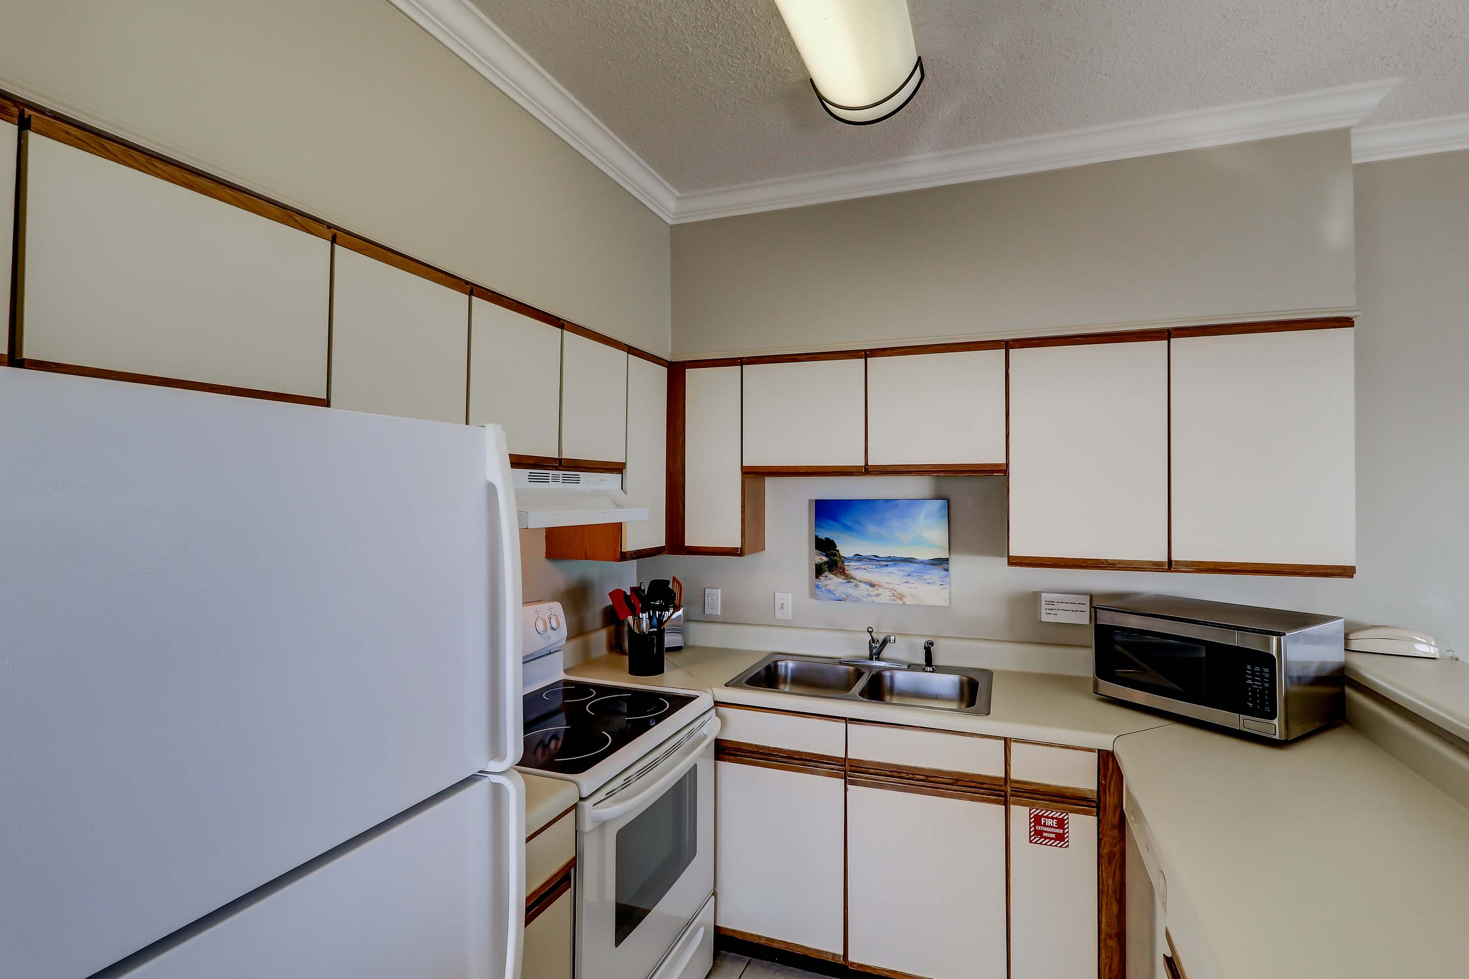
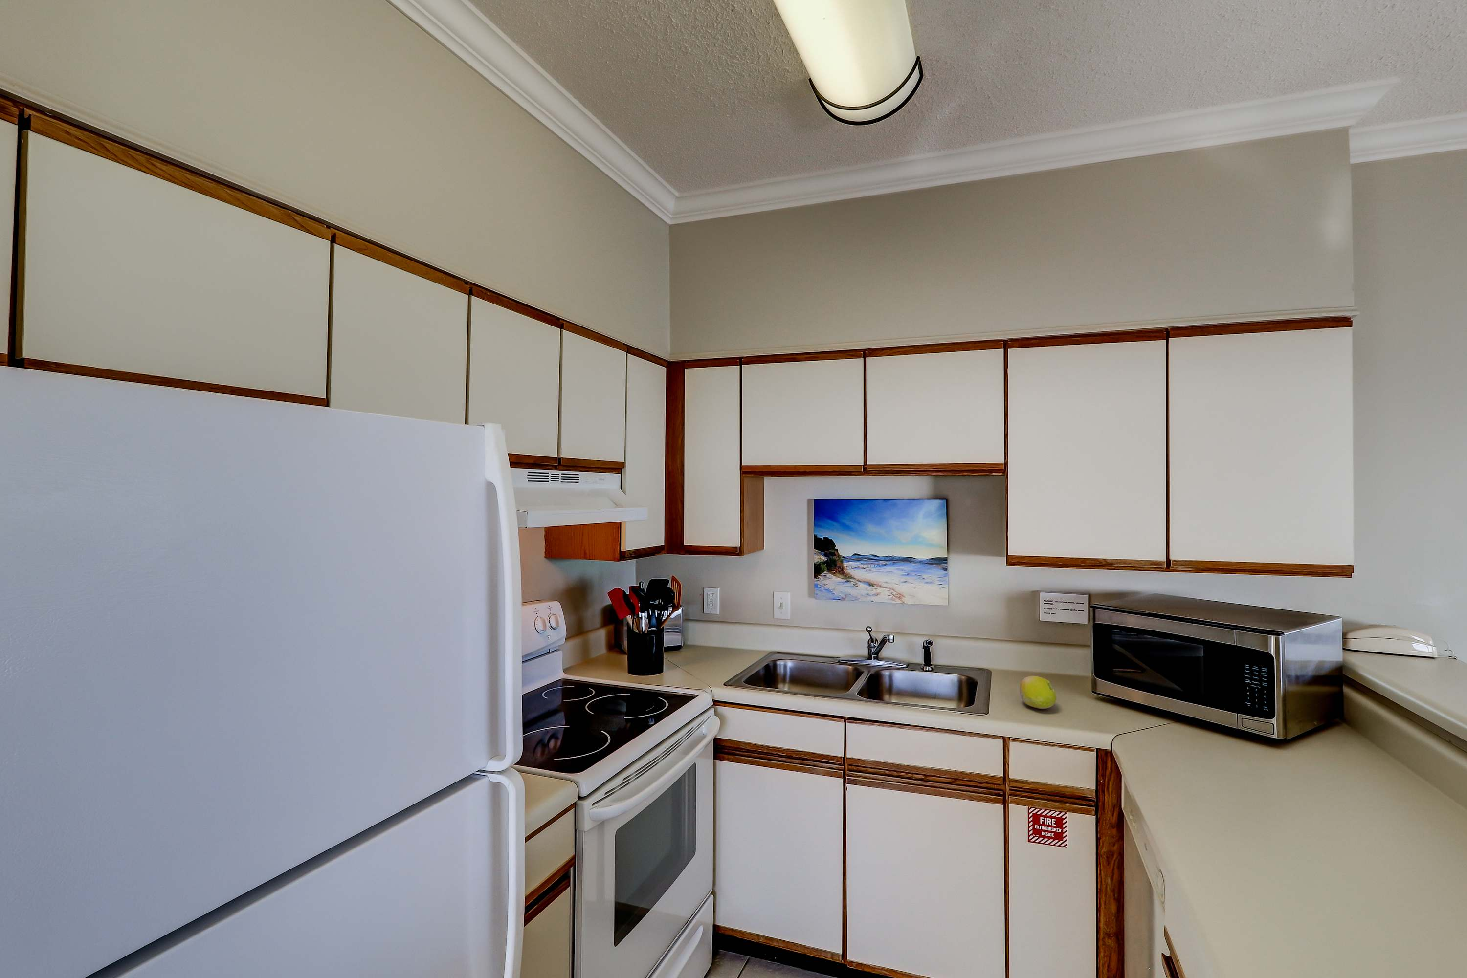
+ fruit (1038, 692)
